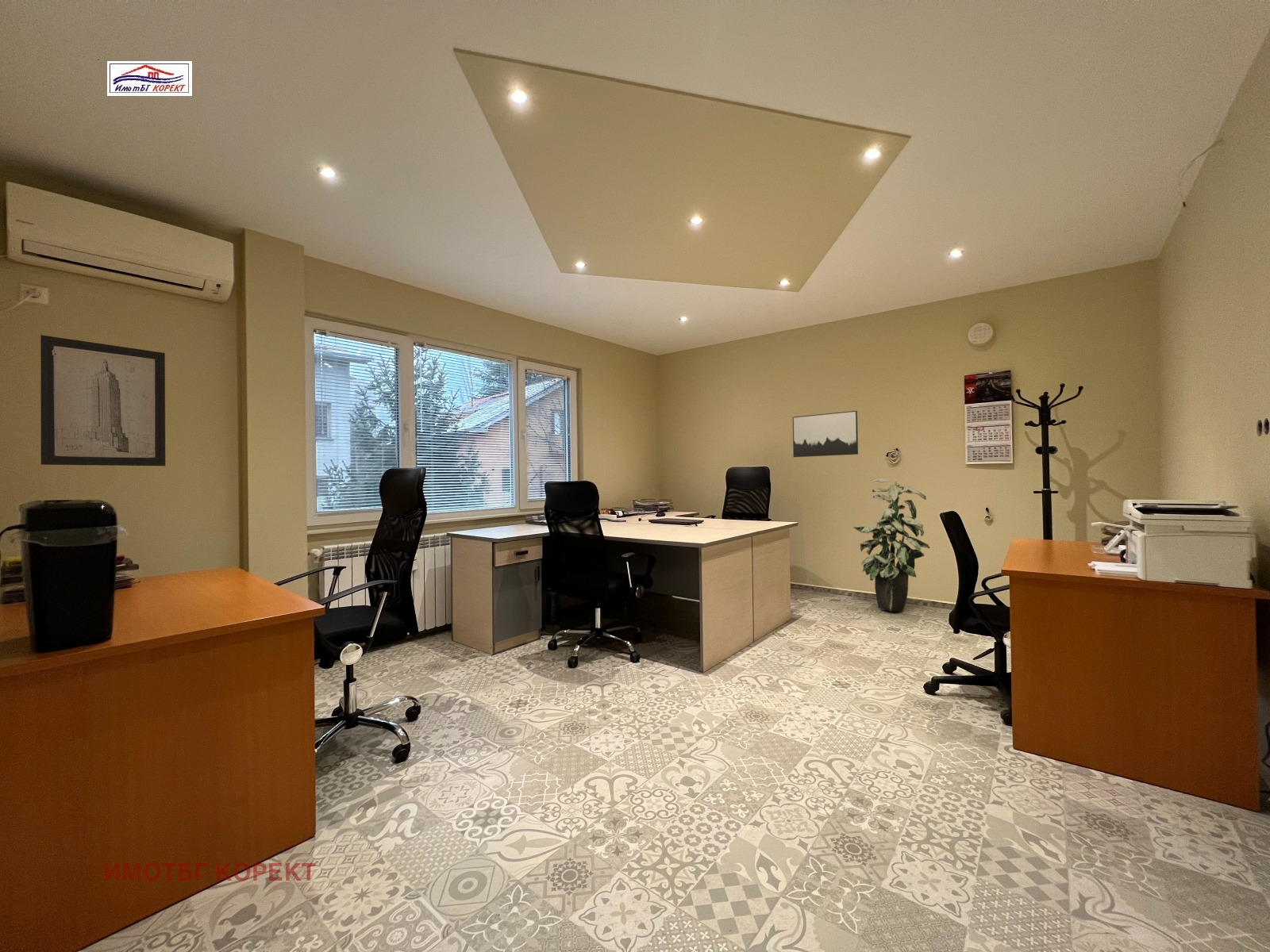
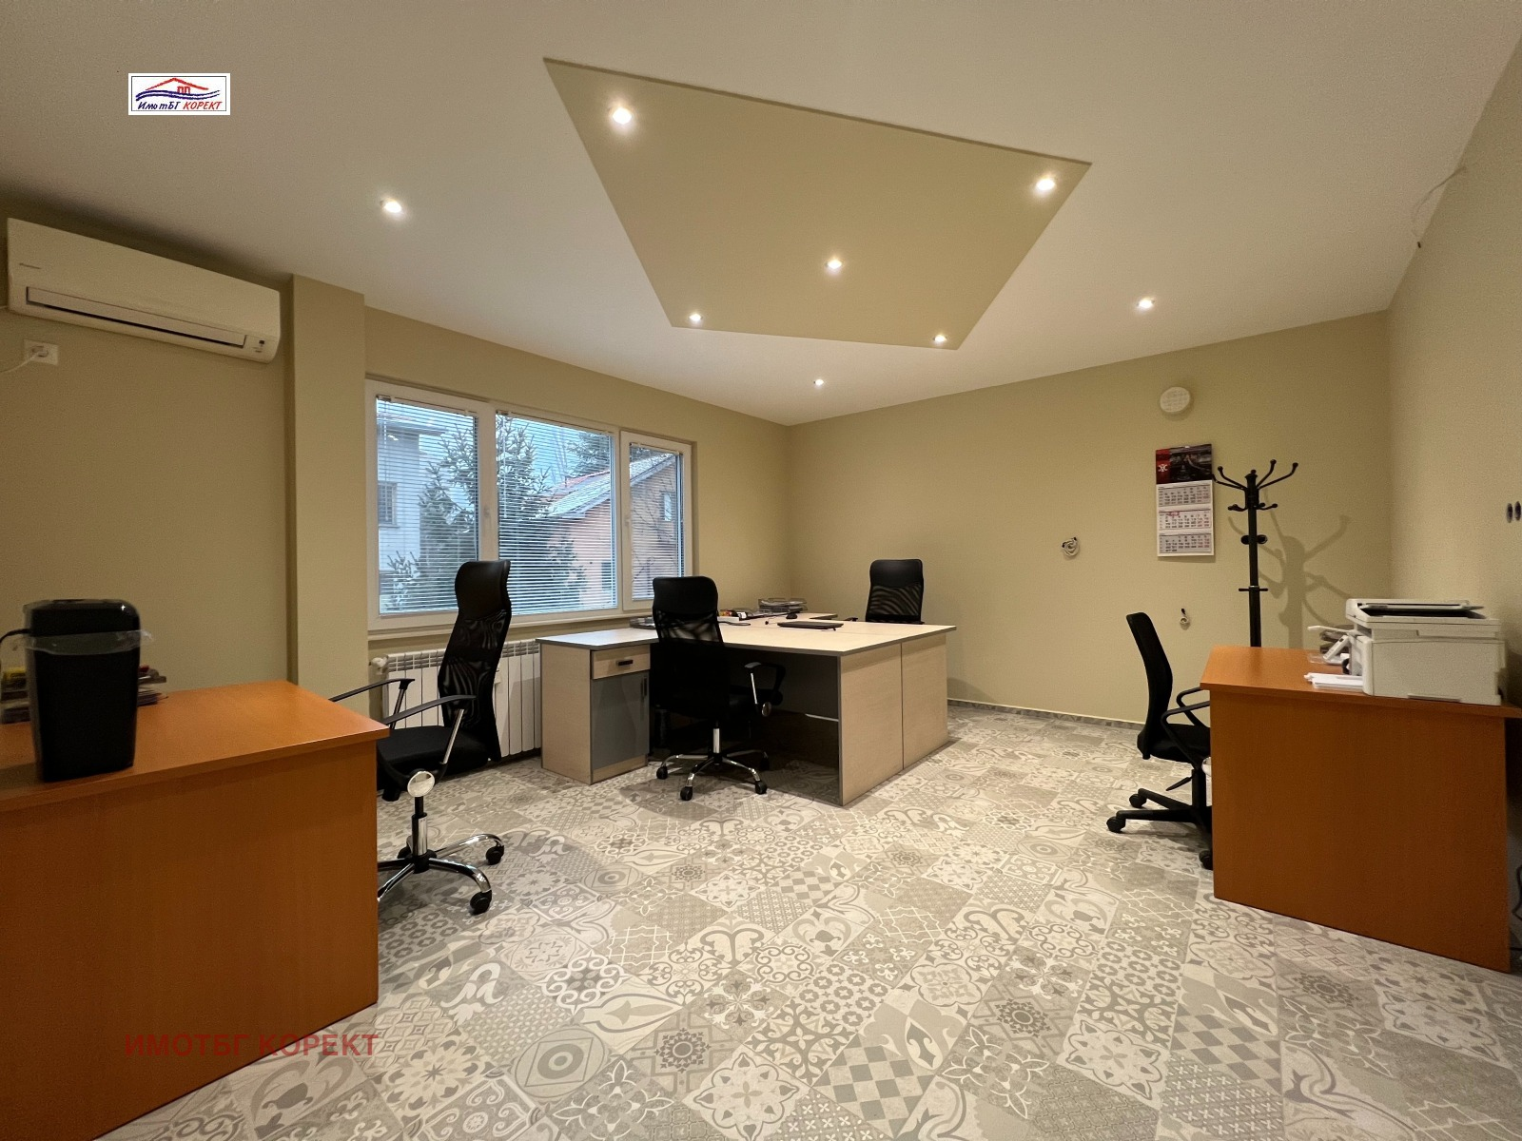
- wall art (107, 405)
- indoor plant (888, 543)
- wall art (824, 435)
